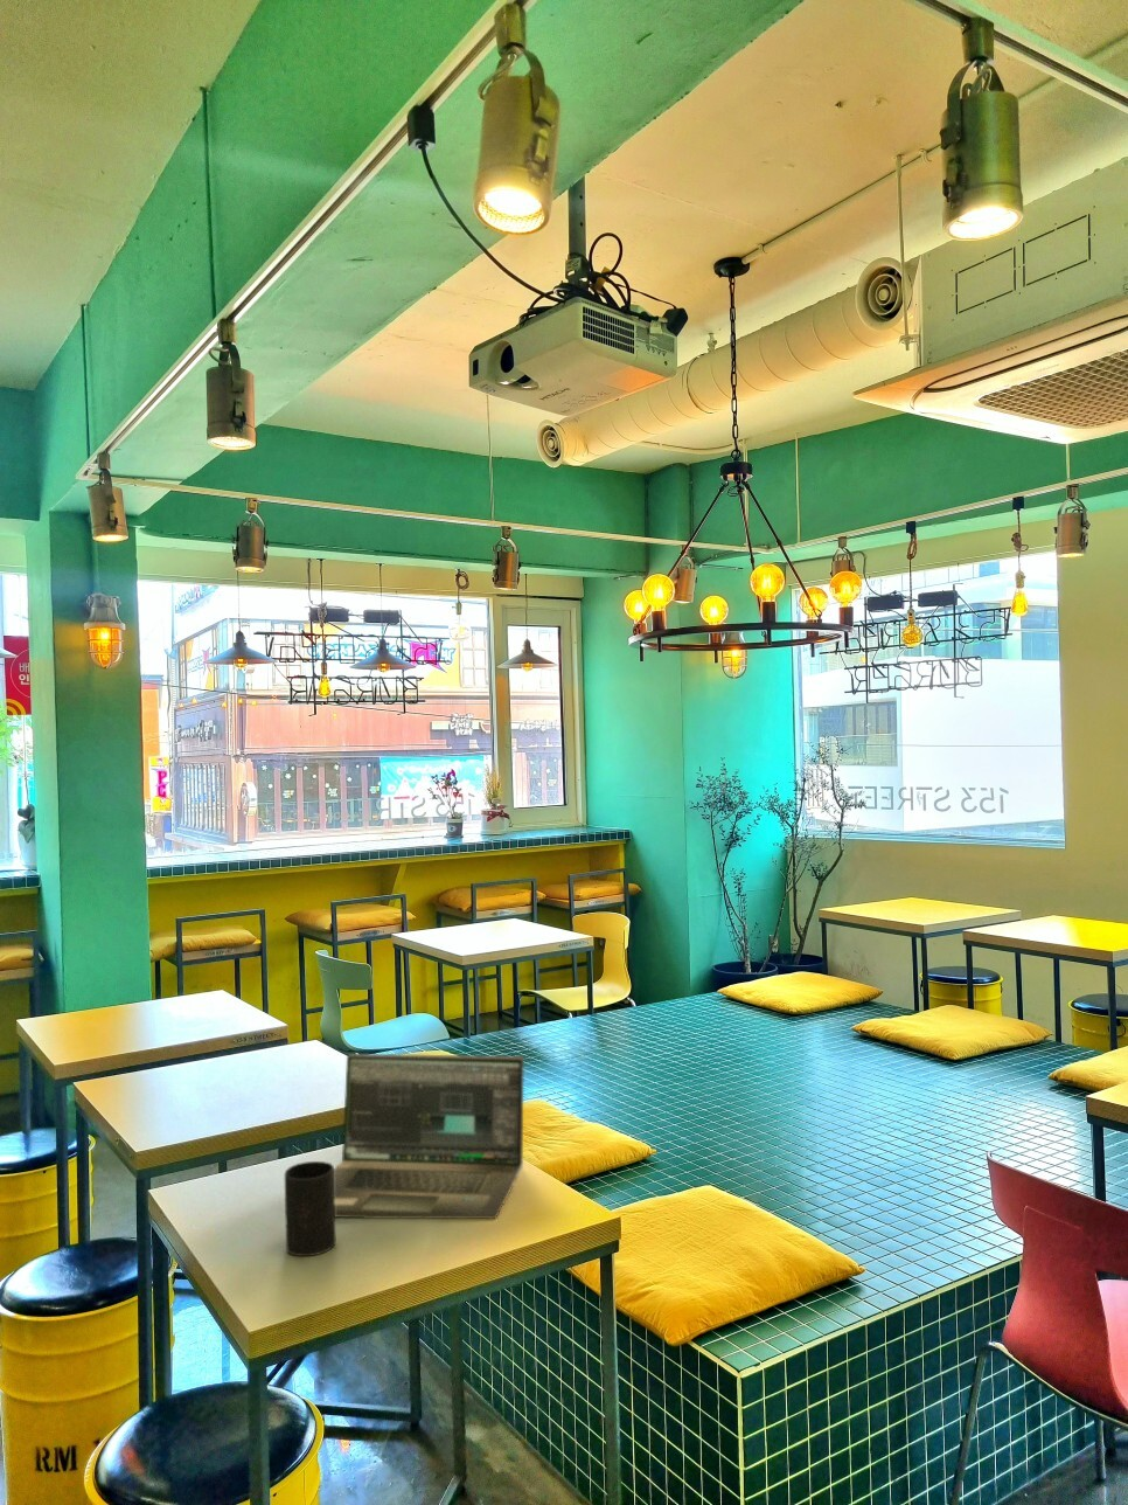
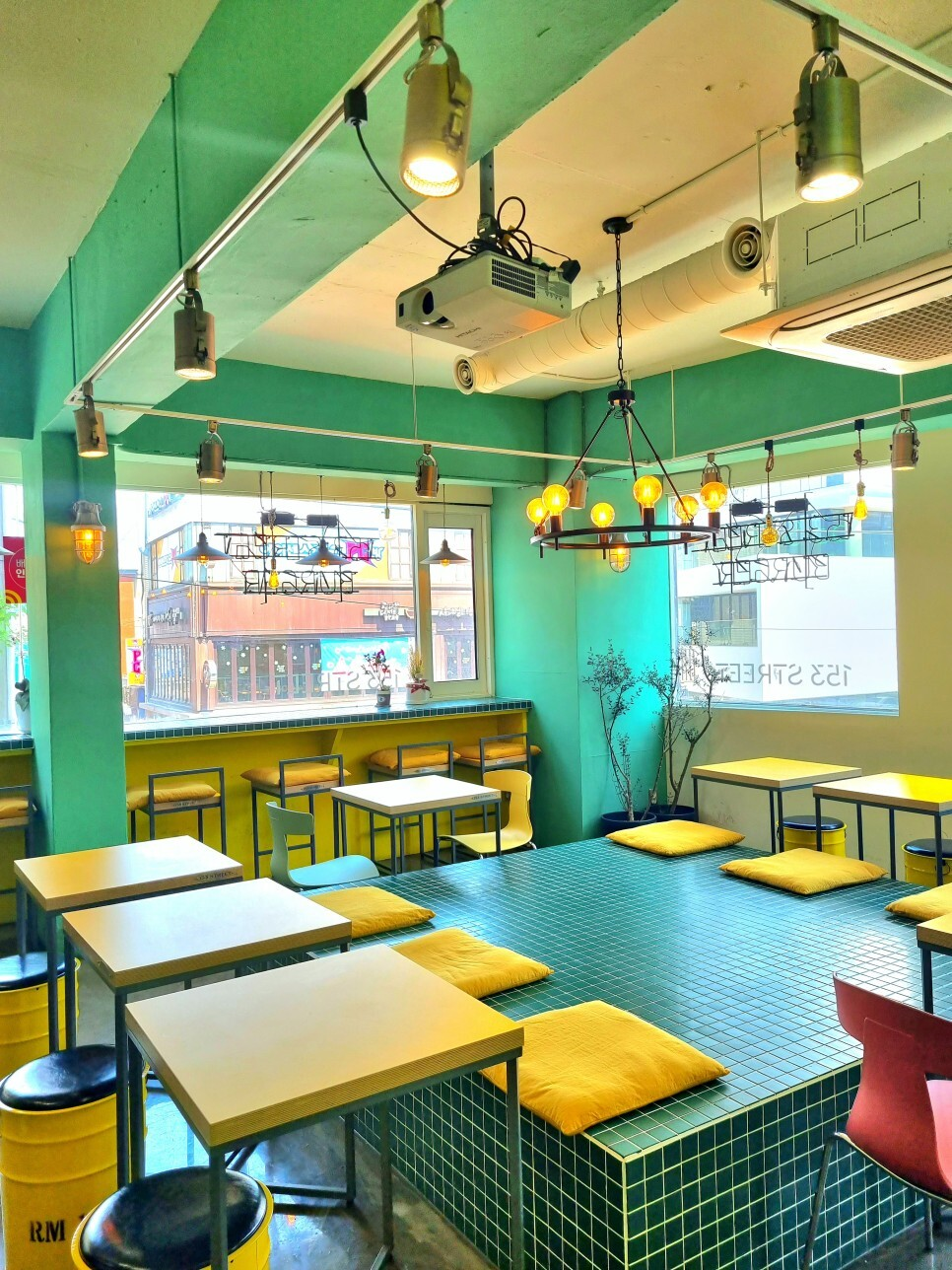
- laptop (417, 1131)
- cup (309, 1208)
